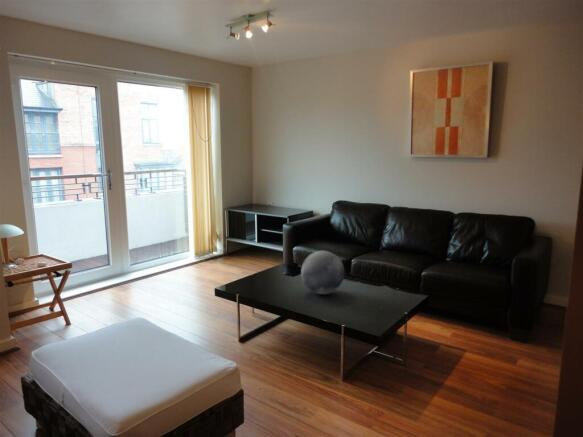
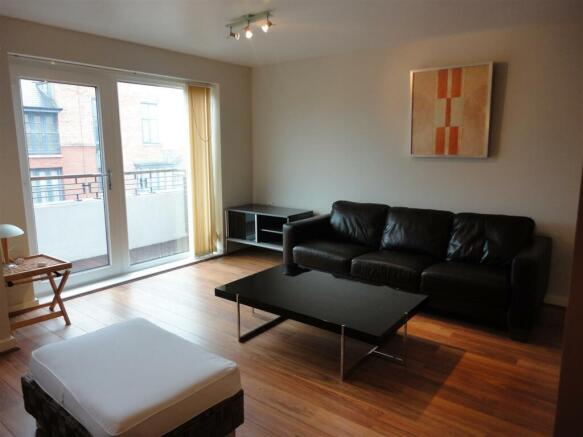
- decorative orb (322, 272)
